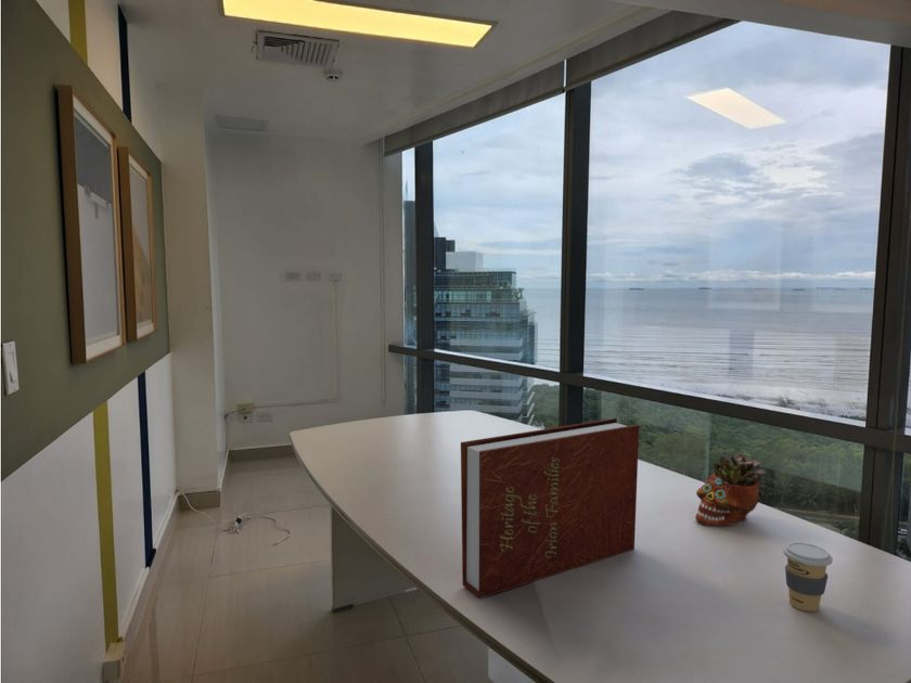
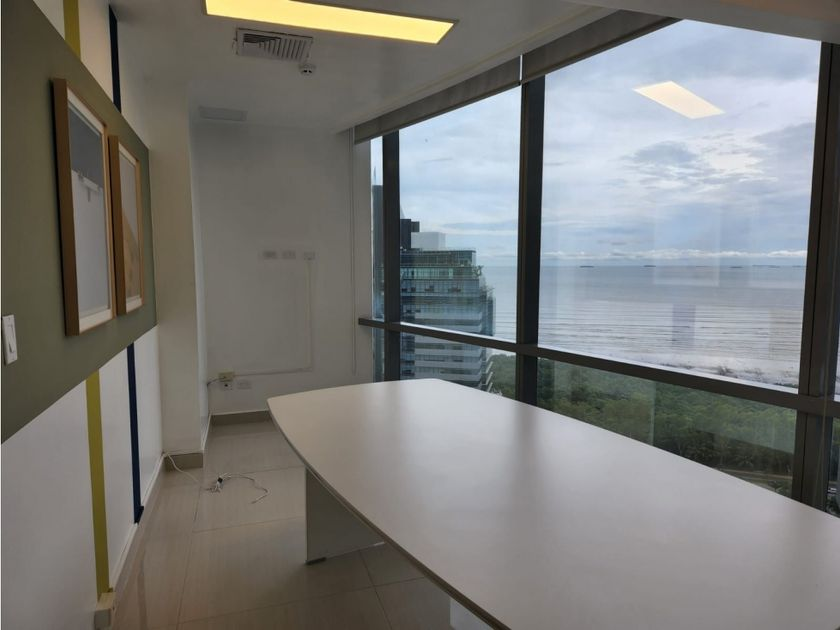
- book (553, 499)
- succulent planter (729, 487)
- coffee cup (806, 577)
